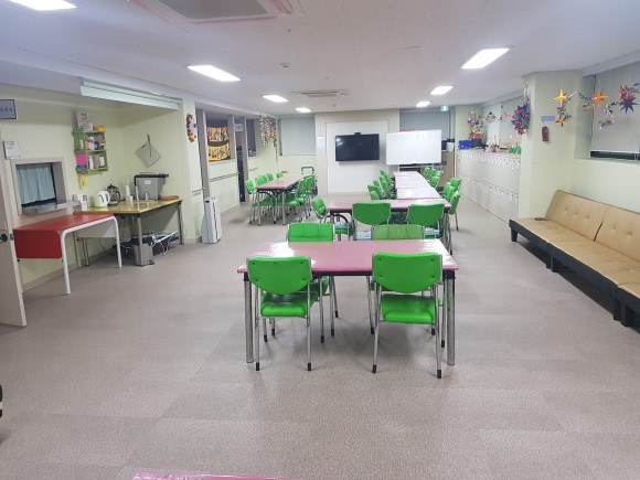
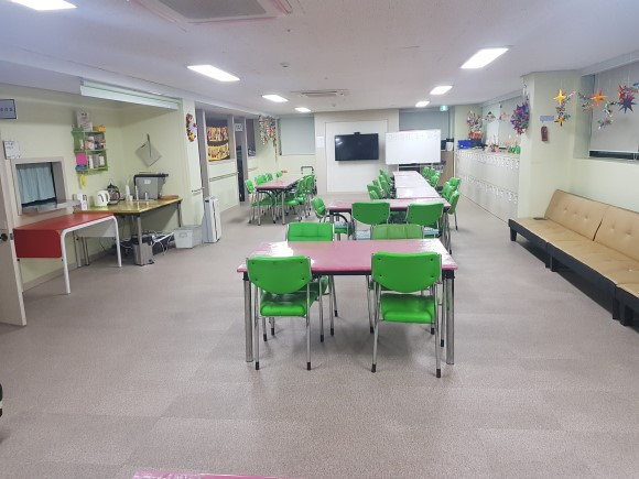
+ storage bin (188, 236)
